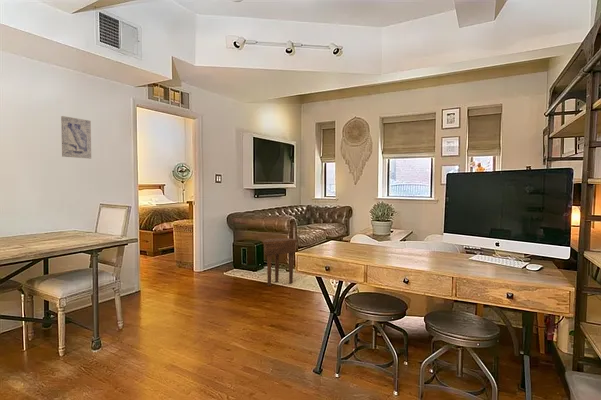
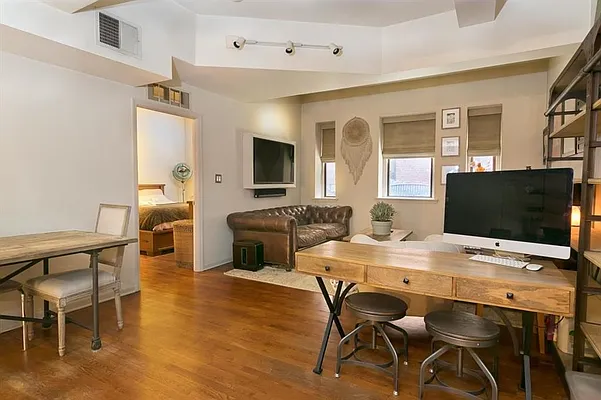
- side table (278, 261)
- wall art (76, 138)
